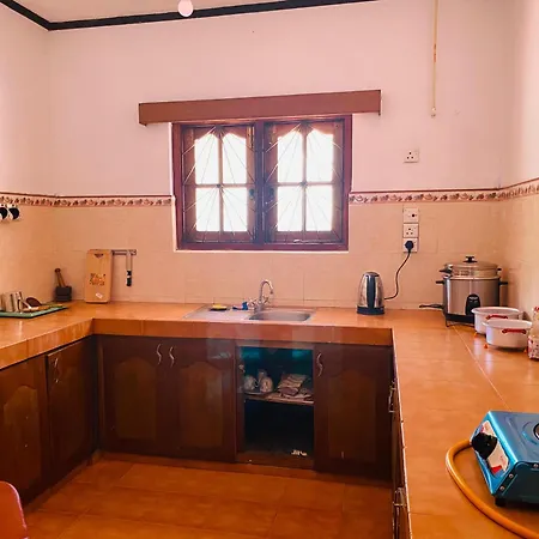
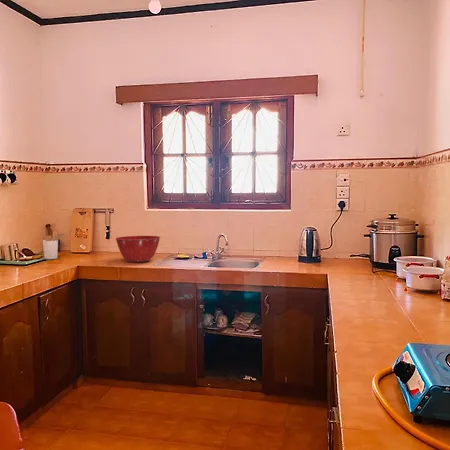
+ mixing bowl (138, 249)
+ utensil holder (54, 244)
